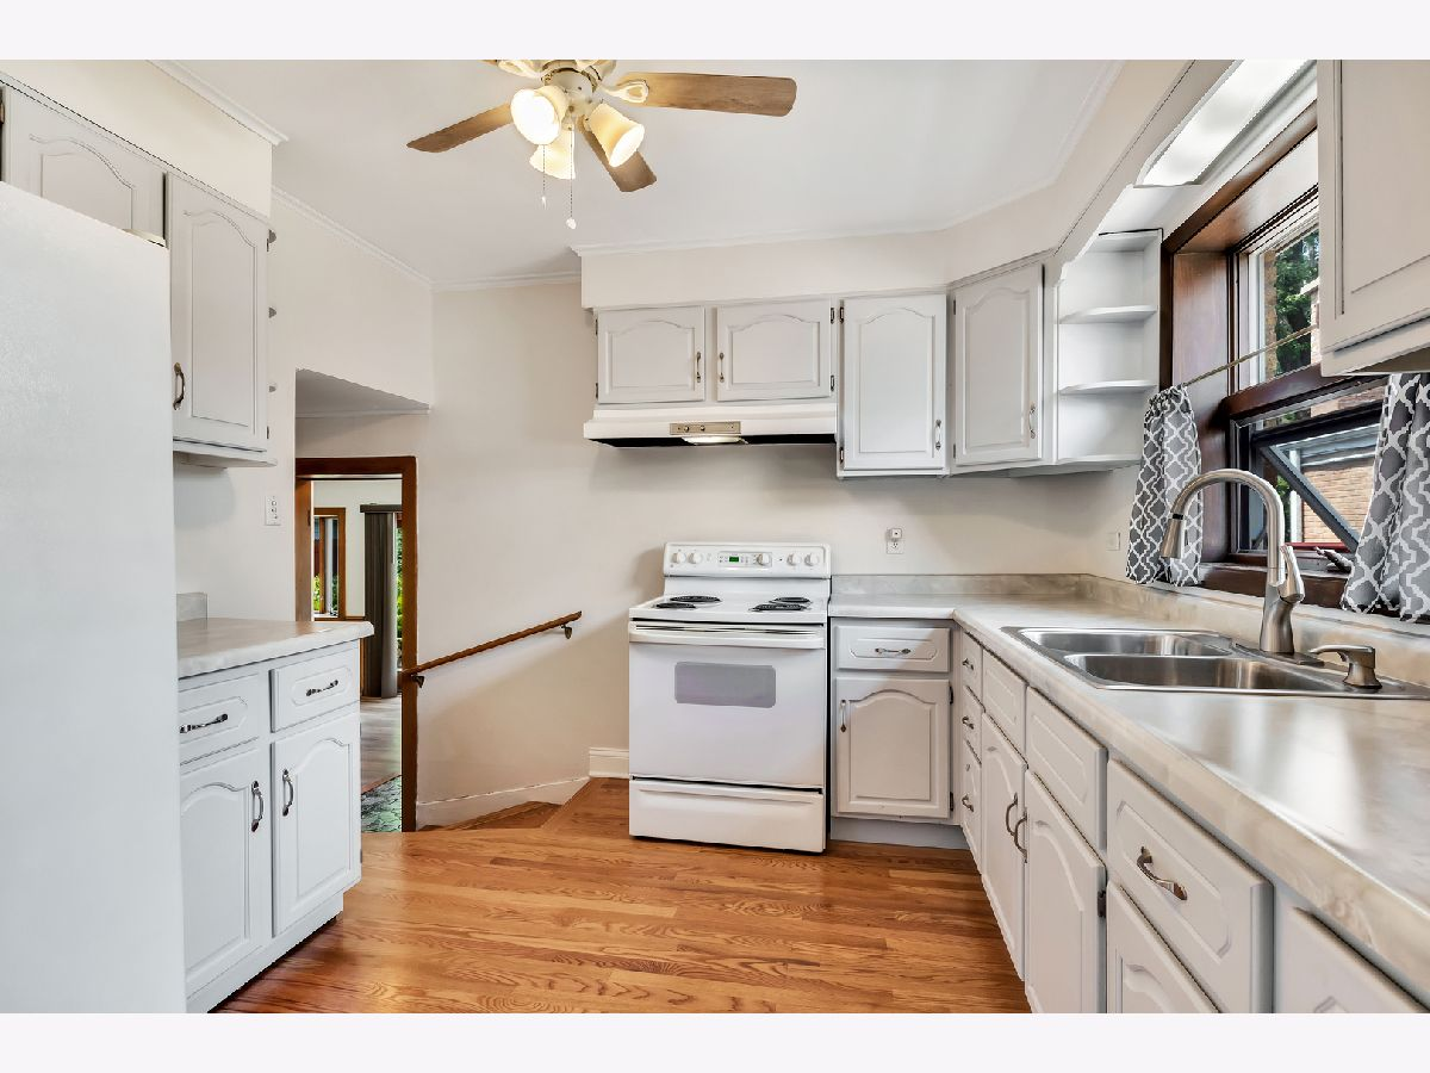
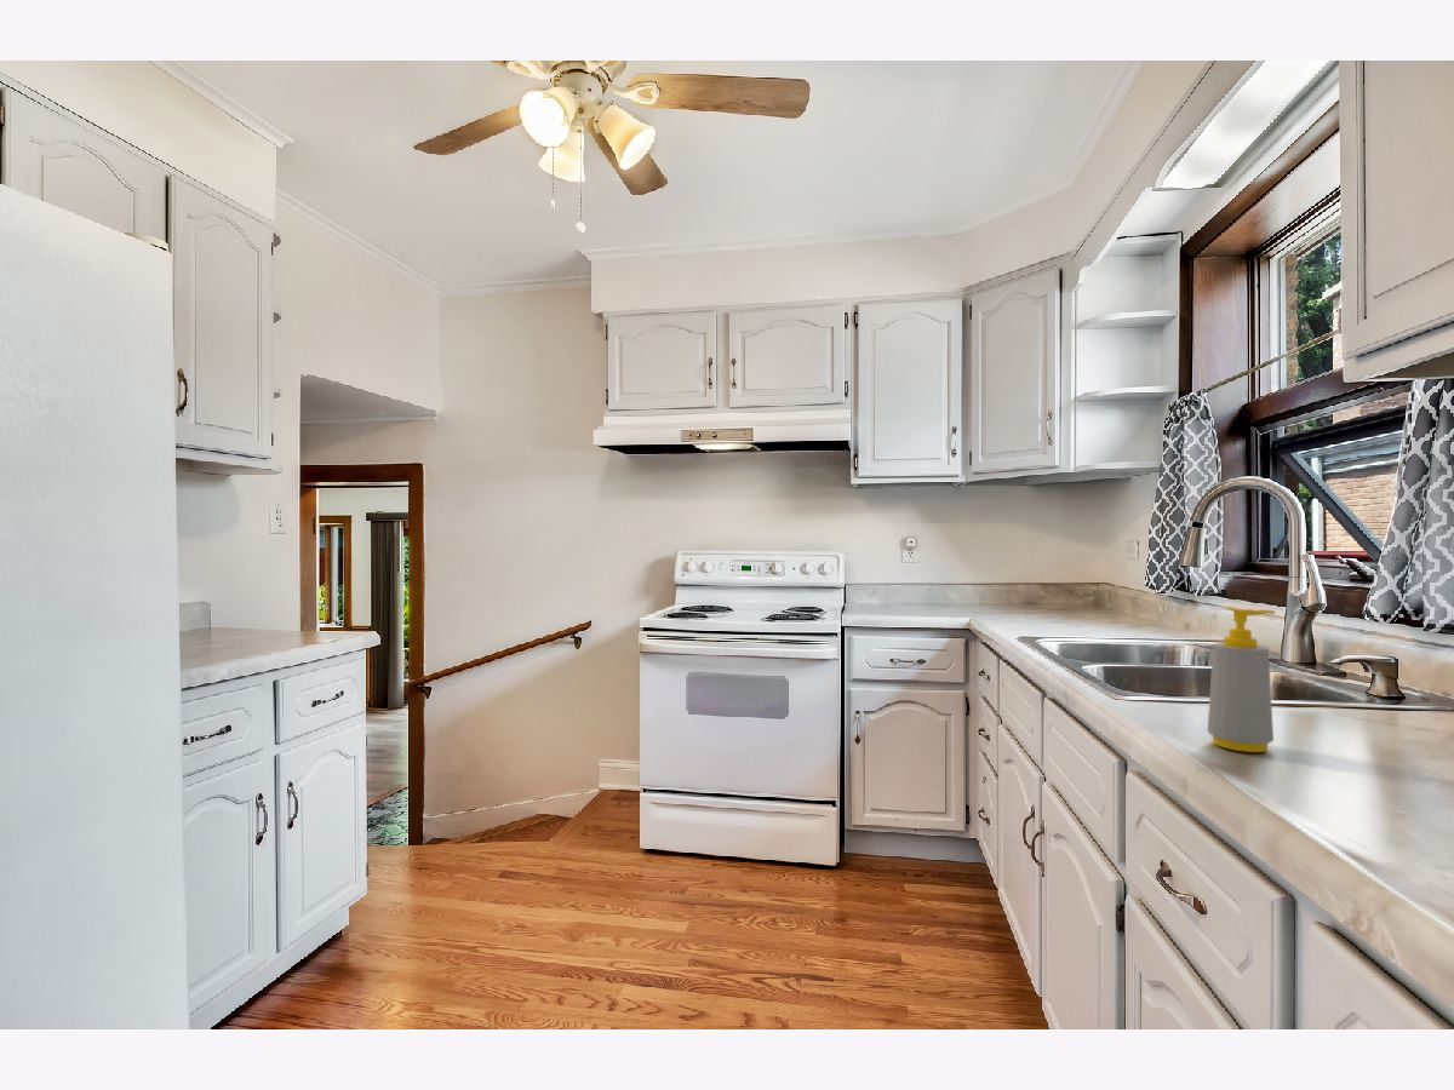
+ soap bottle (1240, 676)
